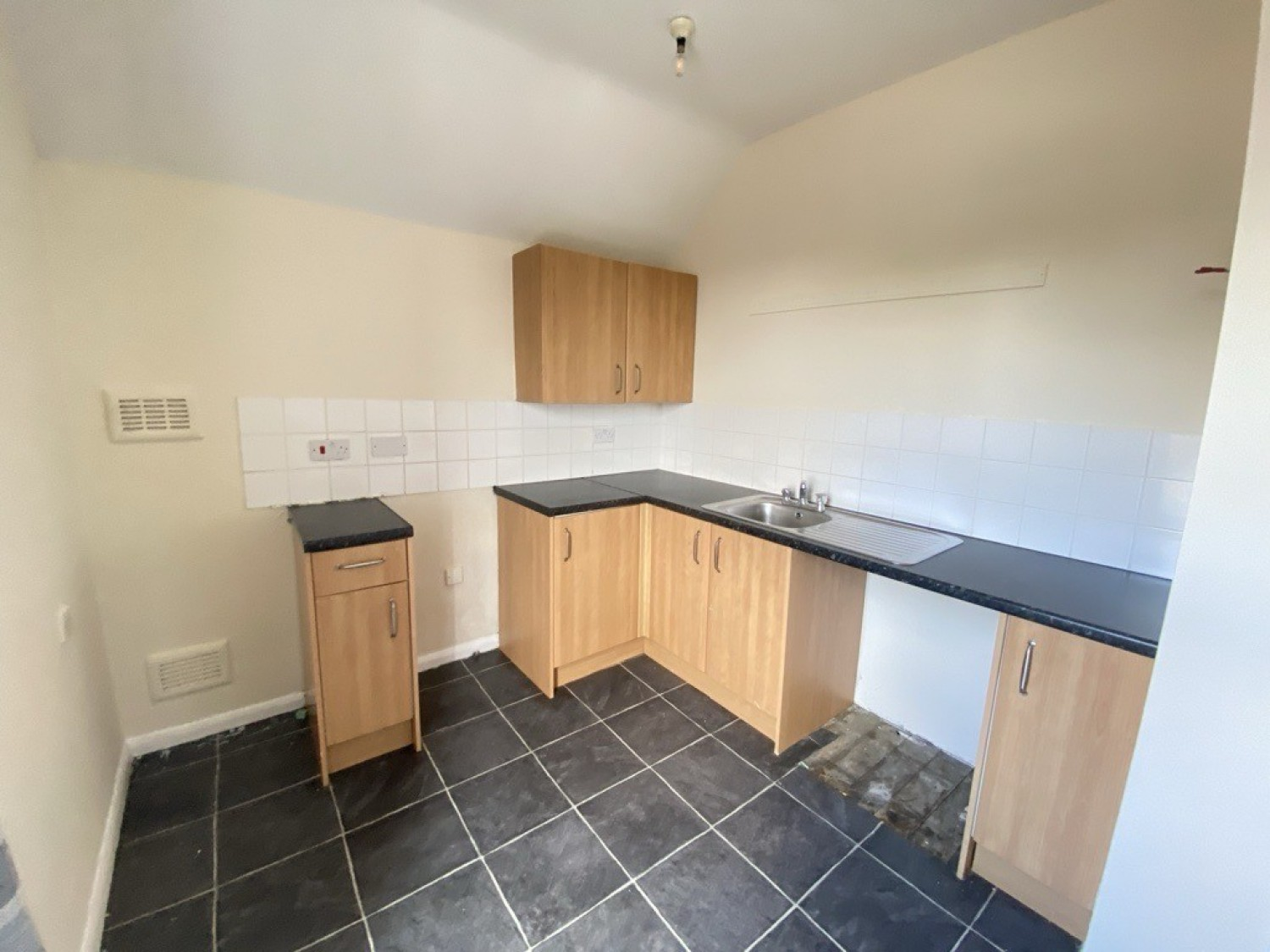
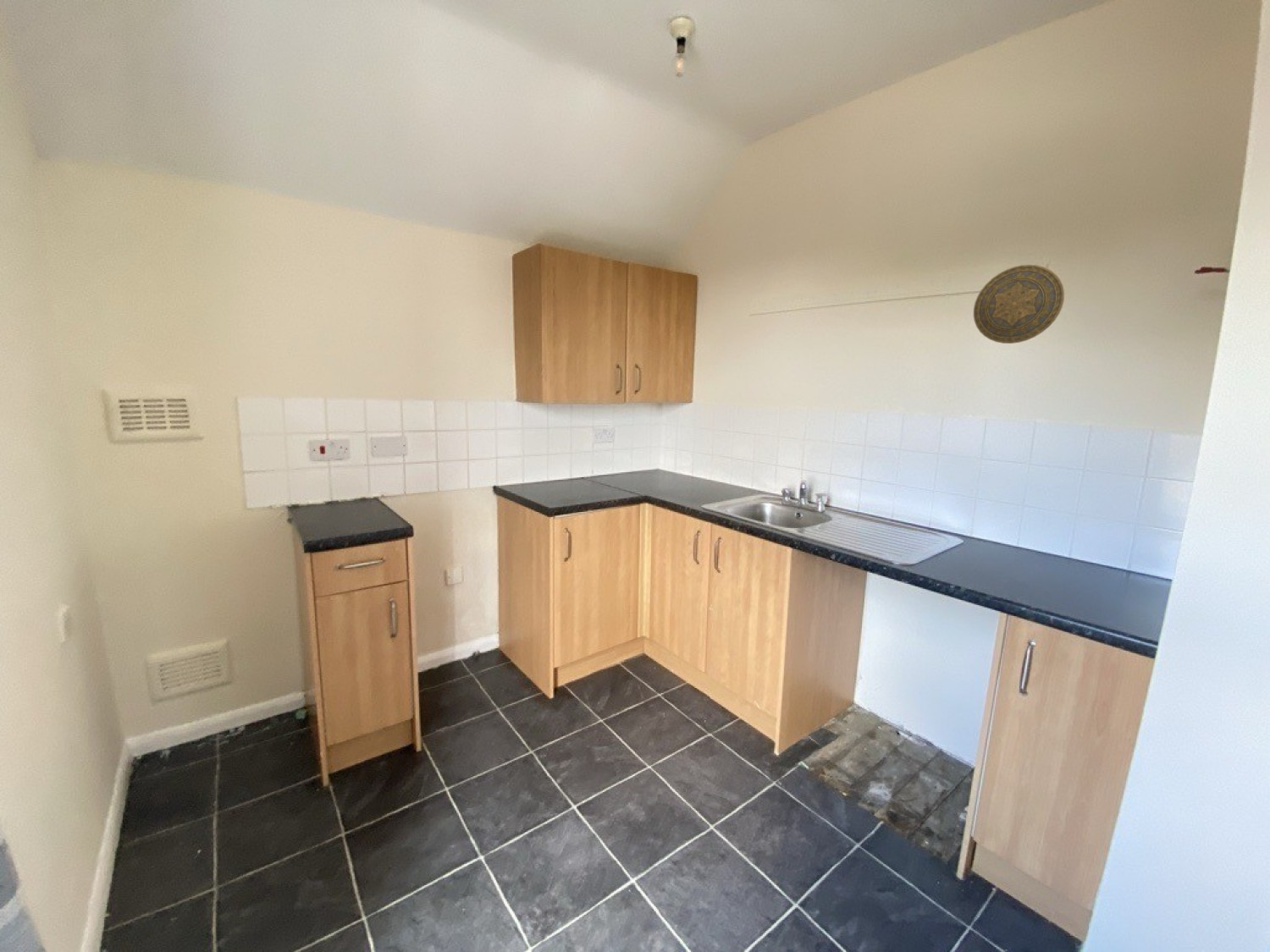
+ decorative plate (1015, 304)
